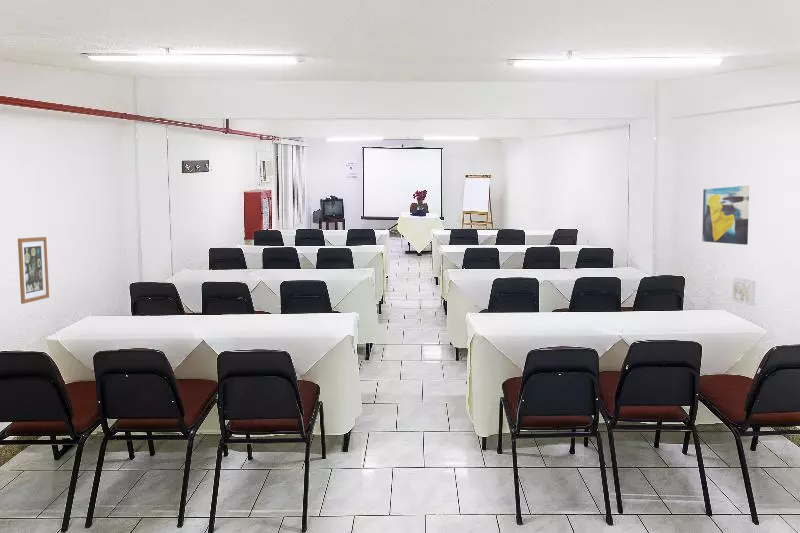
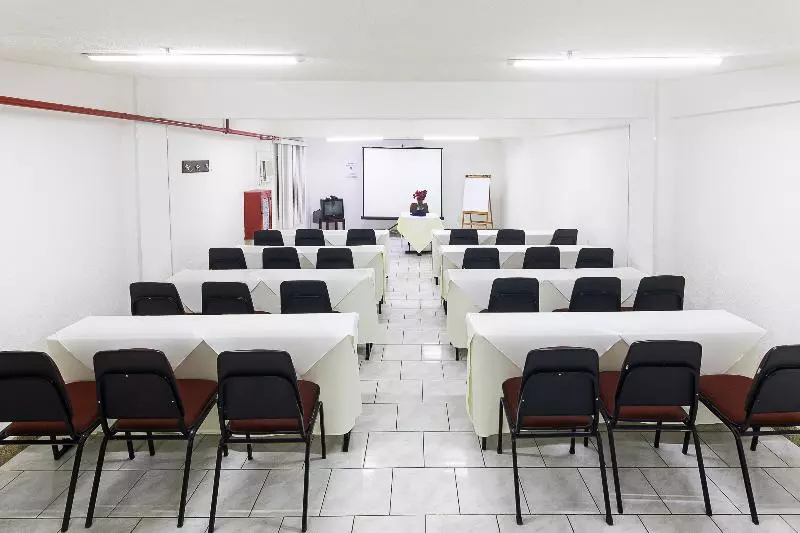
- wall art (34, 269)
- wall art (724, 215)
- wall art (743, 291)
